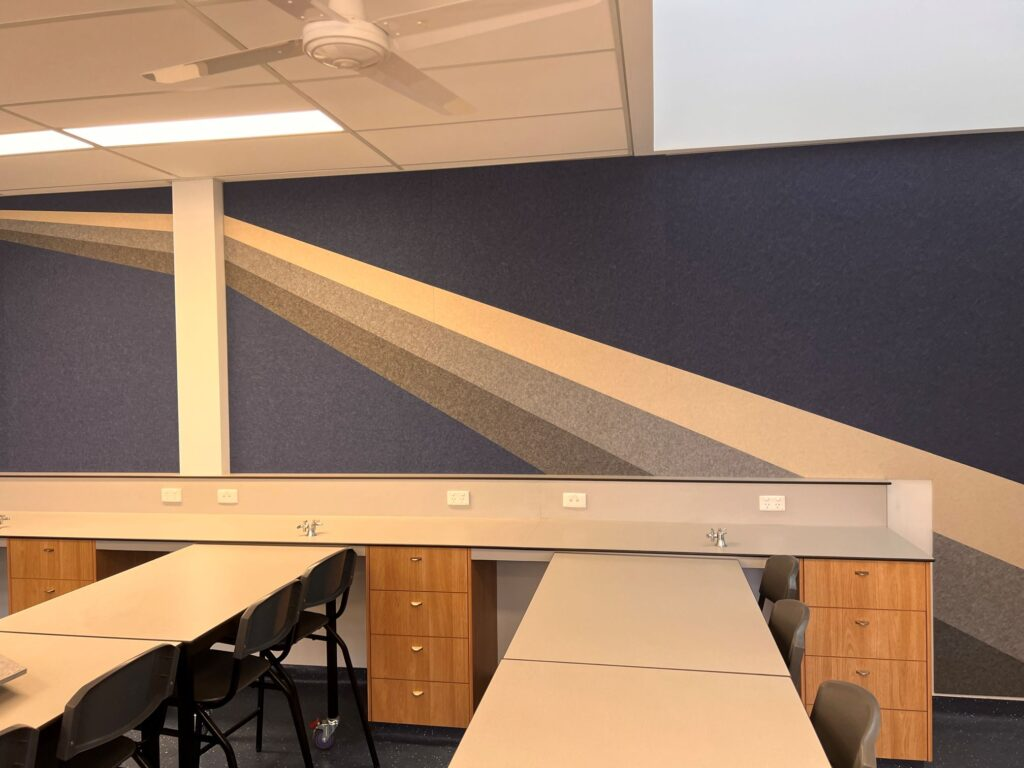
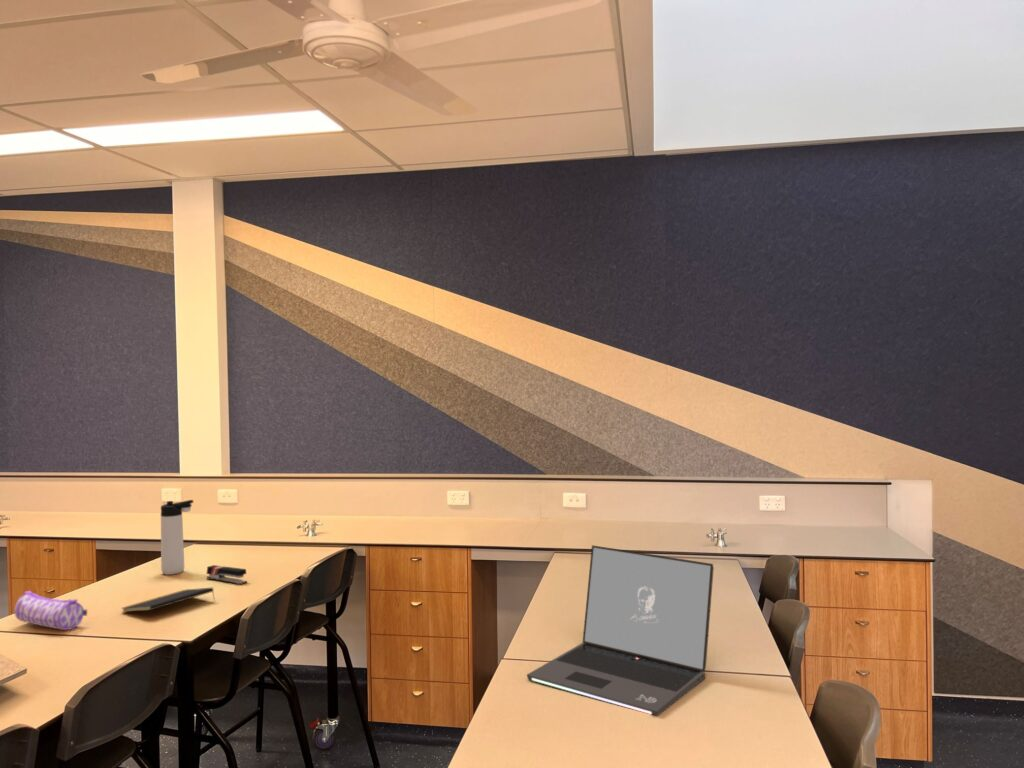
+ laptop (621, 621)
+ notepad (168, 599)
+ pencil case (48, 610)
+ stapler (226, 573)
+ thermos bottle (177, 536)
